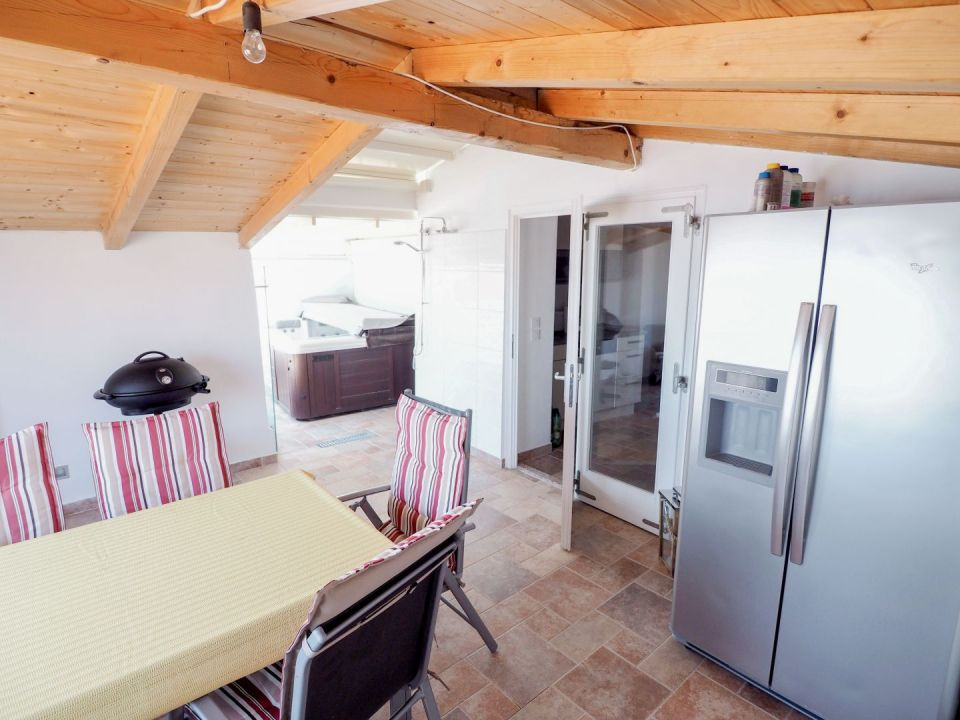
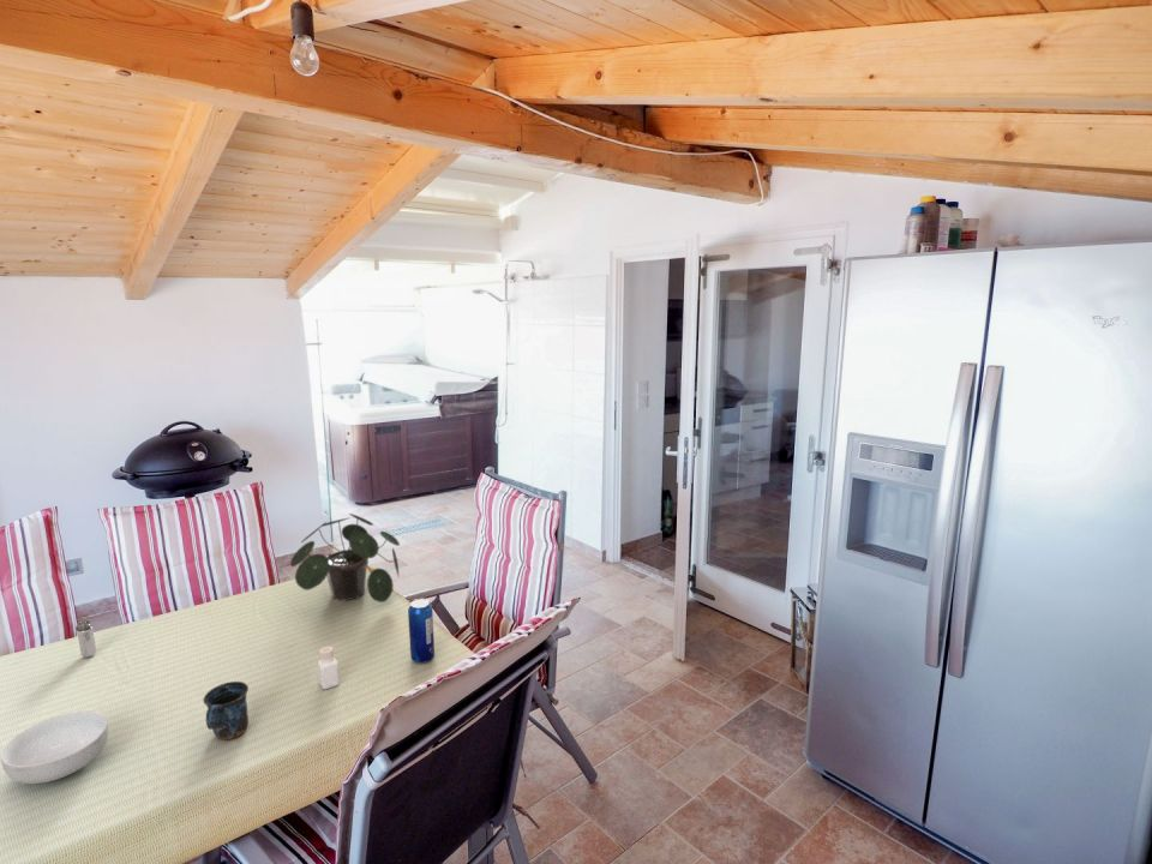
+ pepper shaker (328, 667)
+ beverage can (421, 630)
+ shaker (86, 637)
+ mug (222, 715)
+ potted plant (347, 556)
+ cereal bowl (58, 751)
